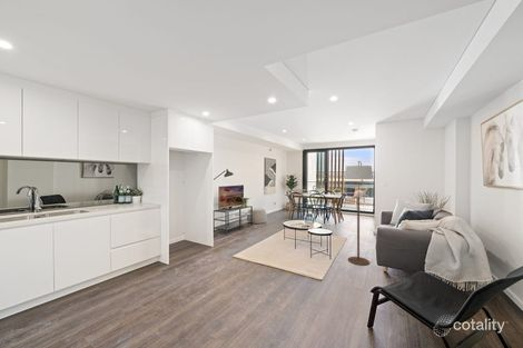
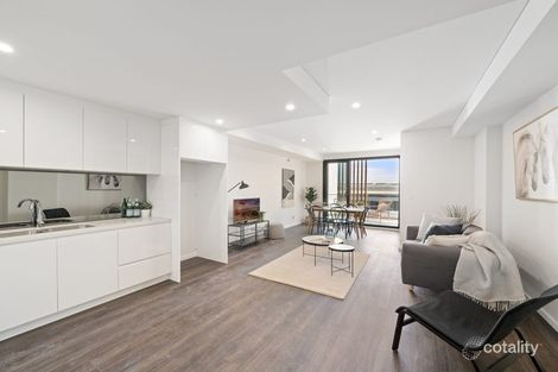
- floor lamp (358, 210)
